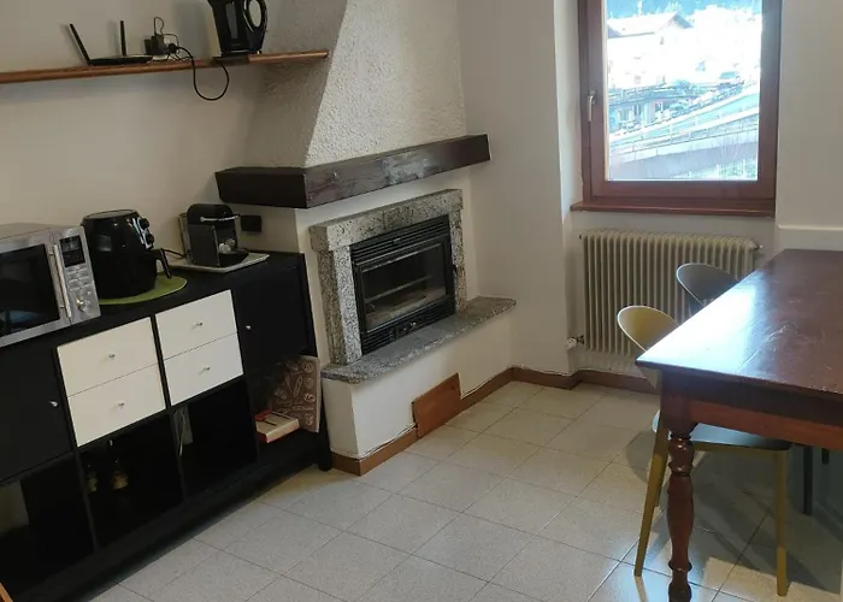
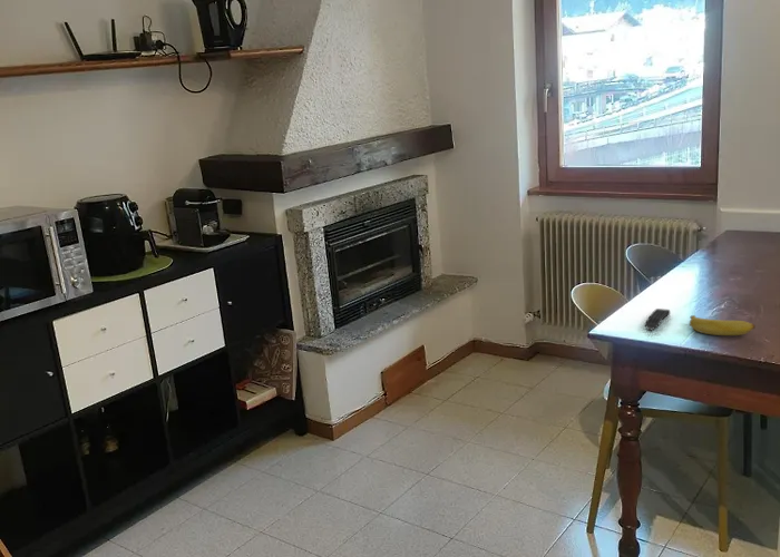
+ remote control (656, 319)
+ banana (720, 324)
